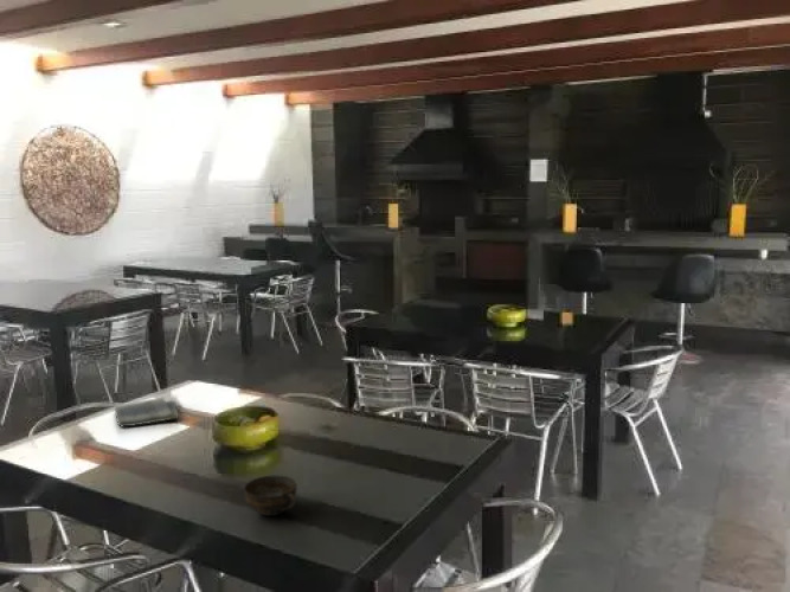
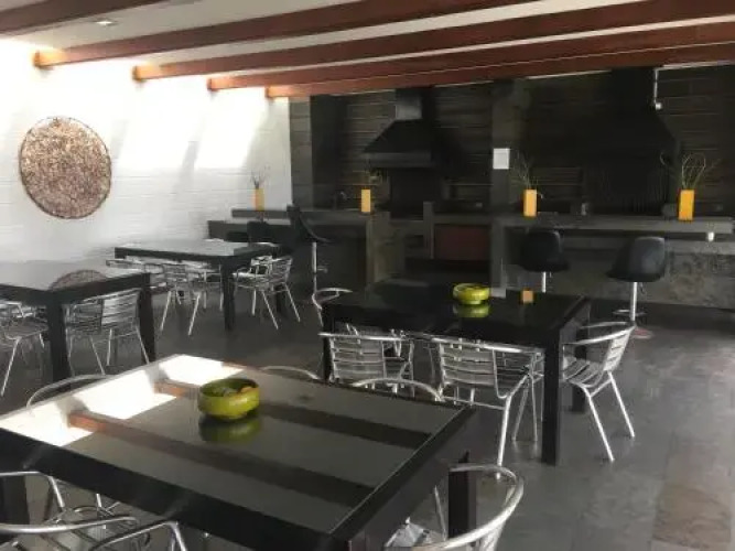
- dish towel (147, 411)
- cup (274, 500)
